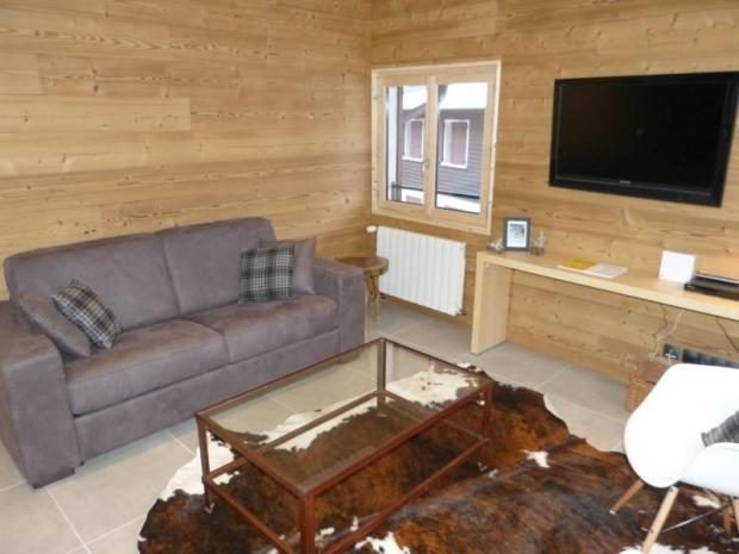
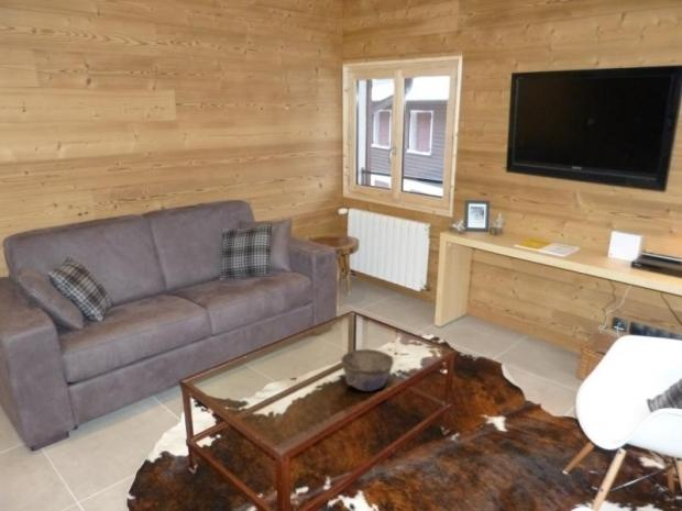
+ bowl (366, 373)
